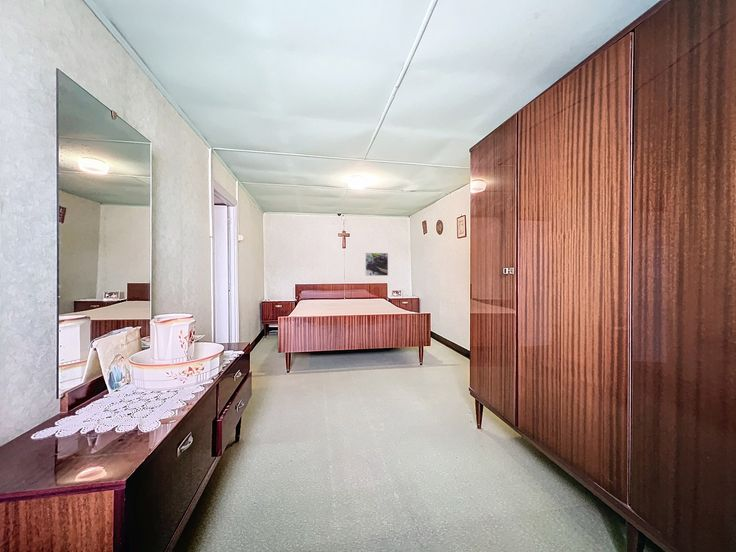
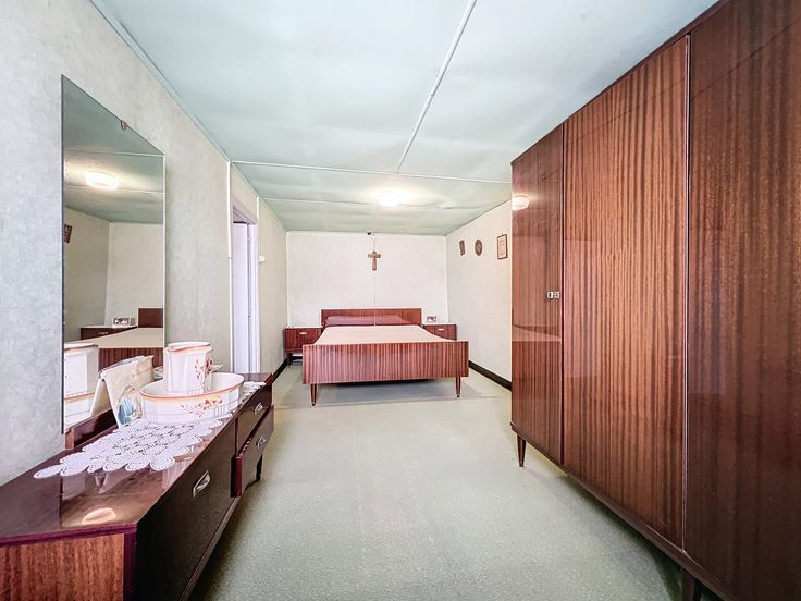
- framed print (376, 264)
